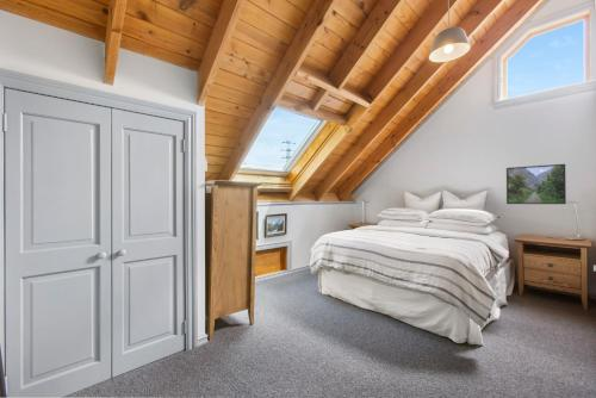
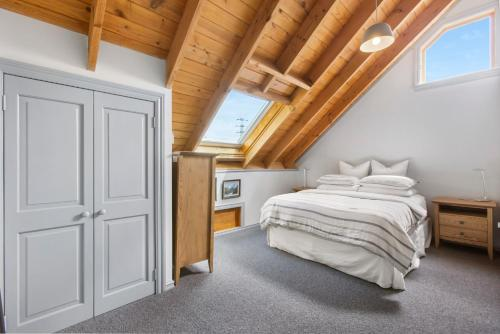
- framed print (534, 185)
